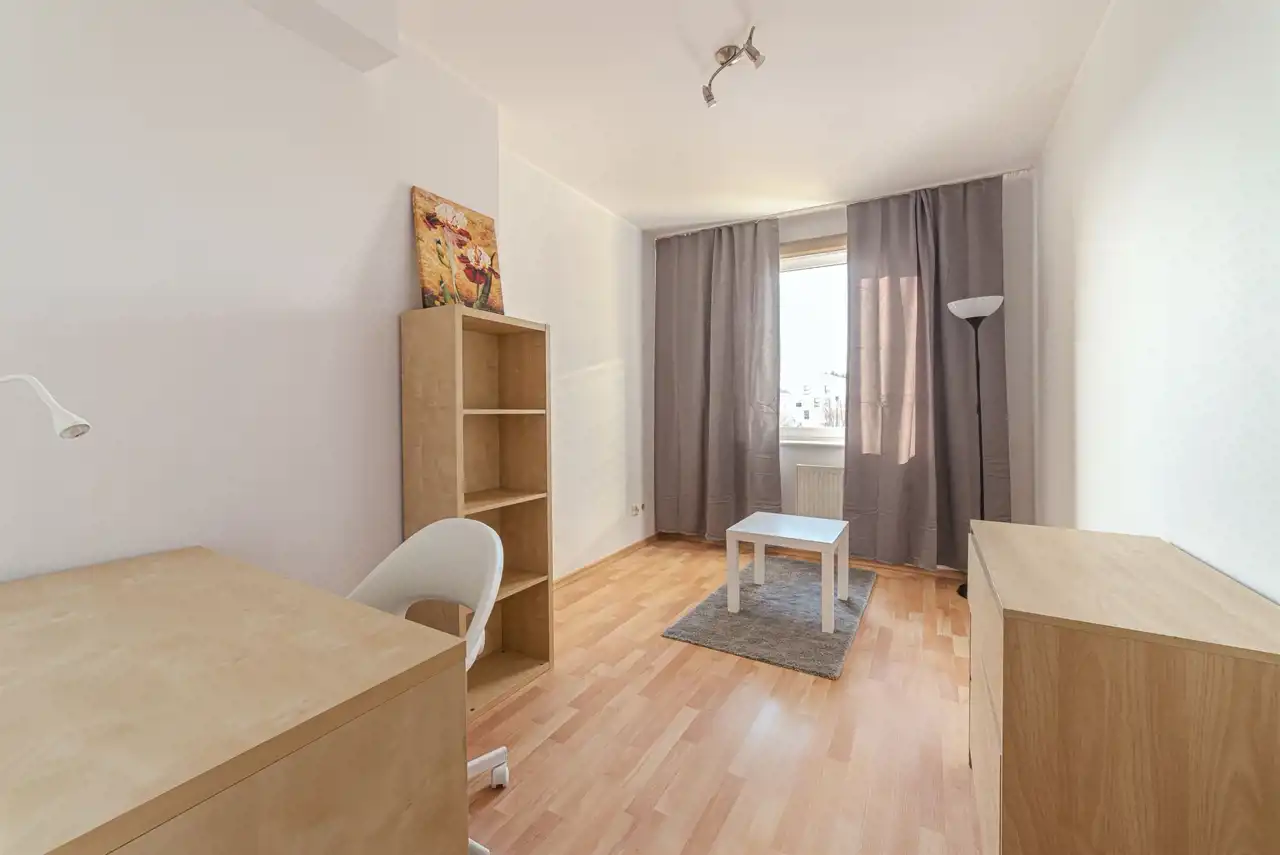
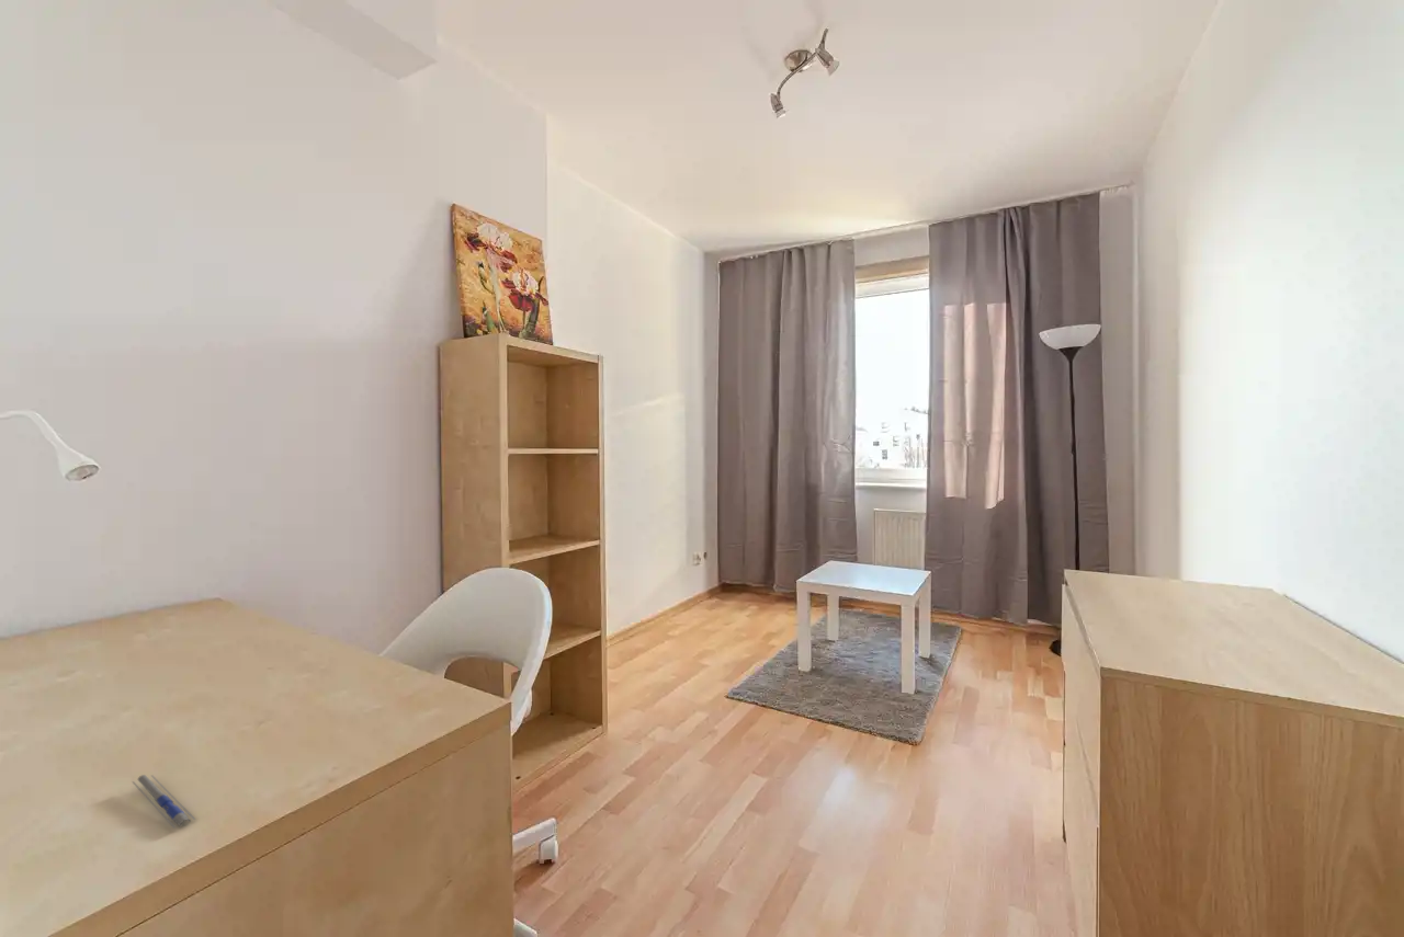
+ pen (161, 797)
